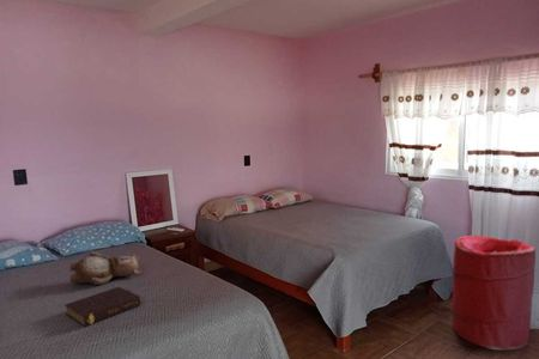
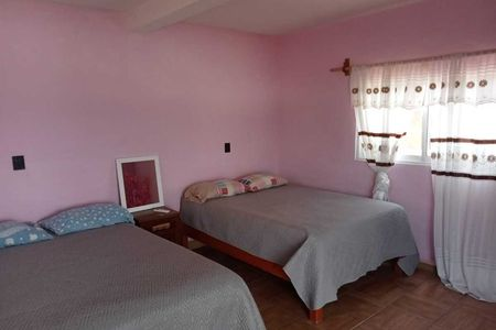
- teddy bear (105, 266)
- book (103, 305)
- laundry hamper (491, 286)
